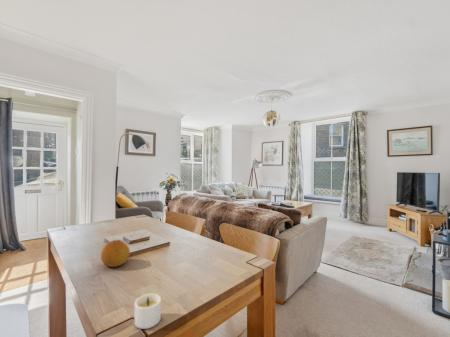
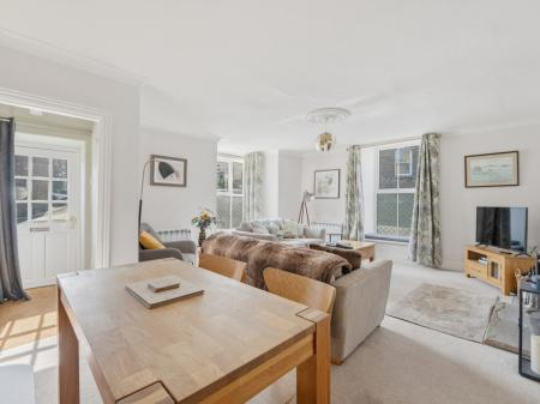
- fruit (115, 252)
- candle (141, 311)
